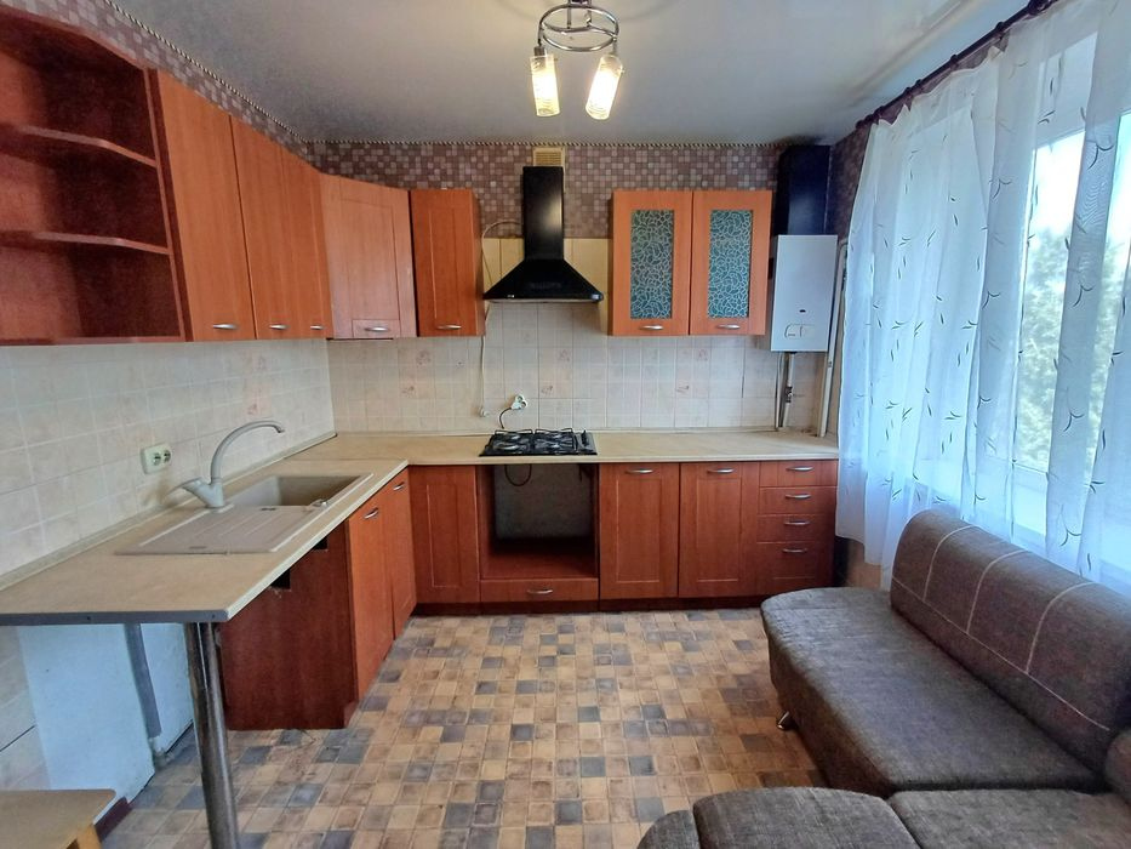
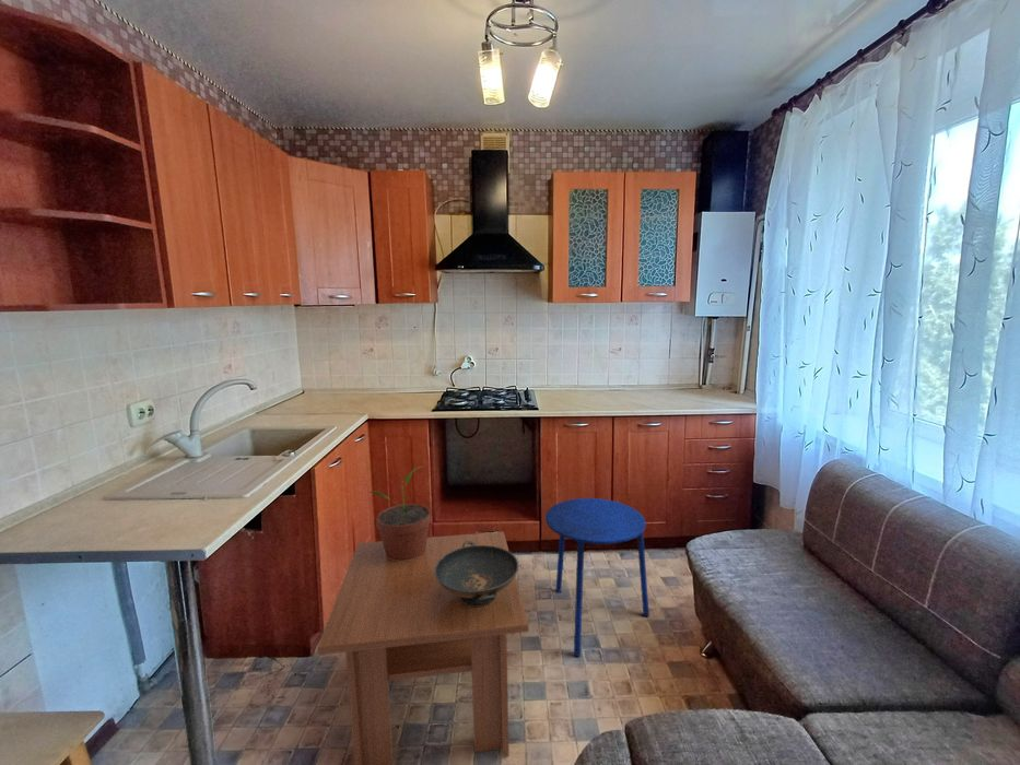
+ coffee table (432, 642)
+ decorative bowl (477, 580)
+ side table (583, 569)
+ potted plant (403, 508)
